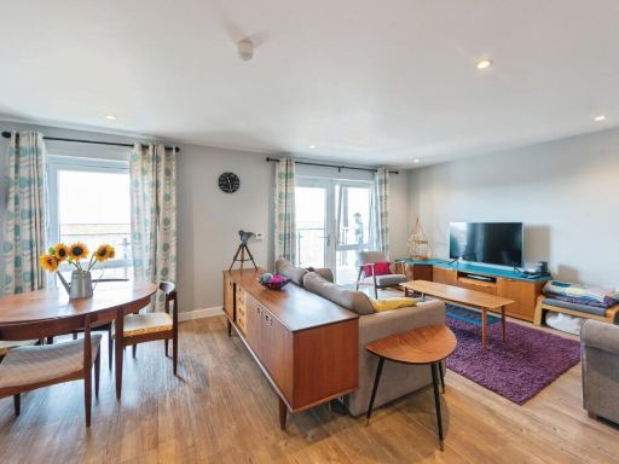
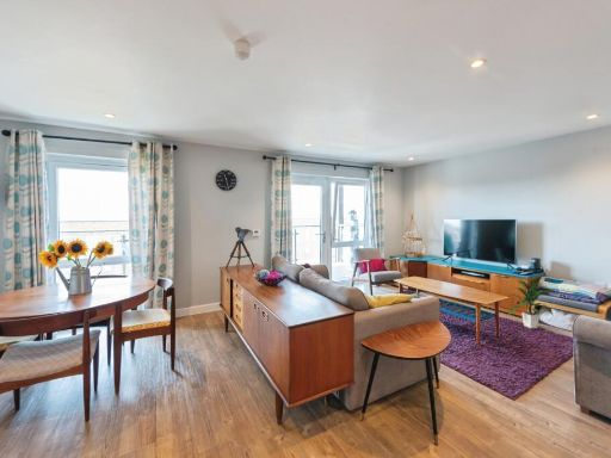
+ indoor plant (529, 302)
